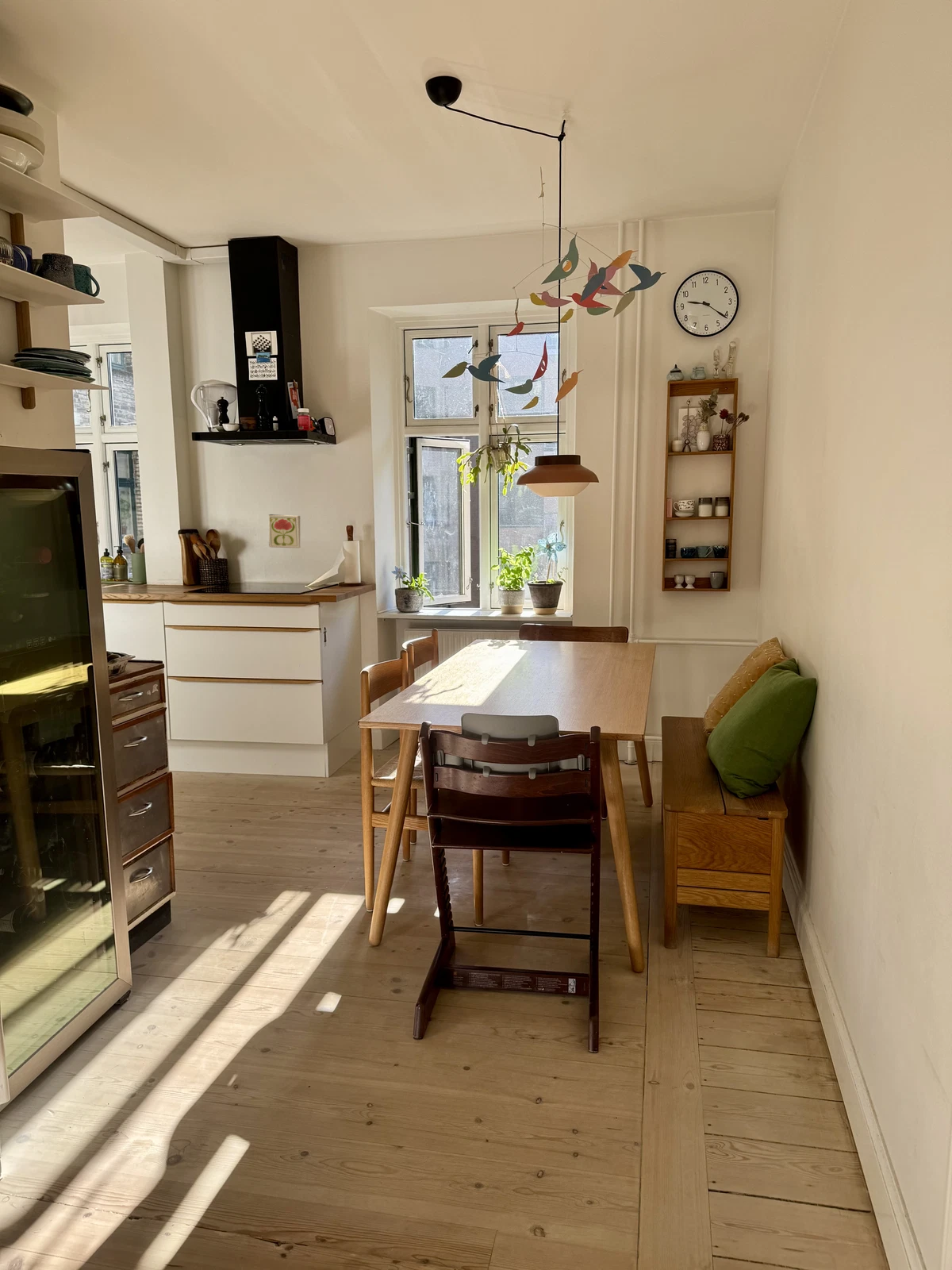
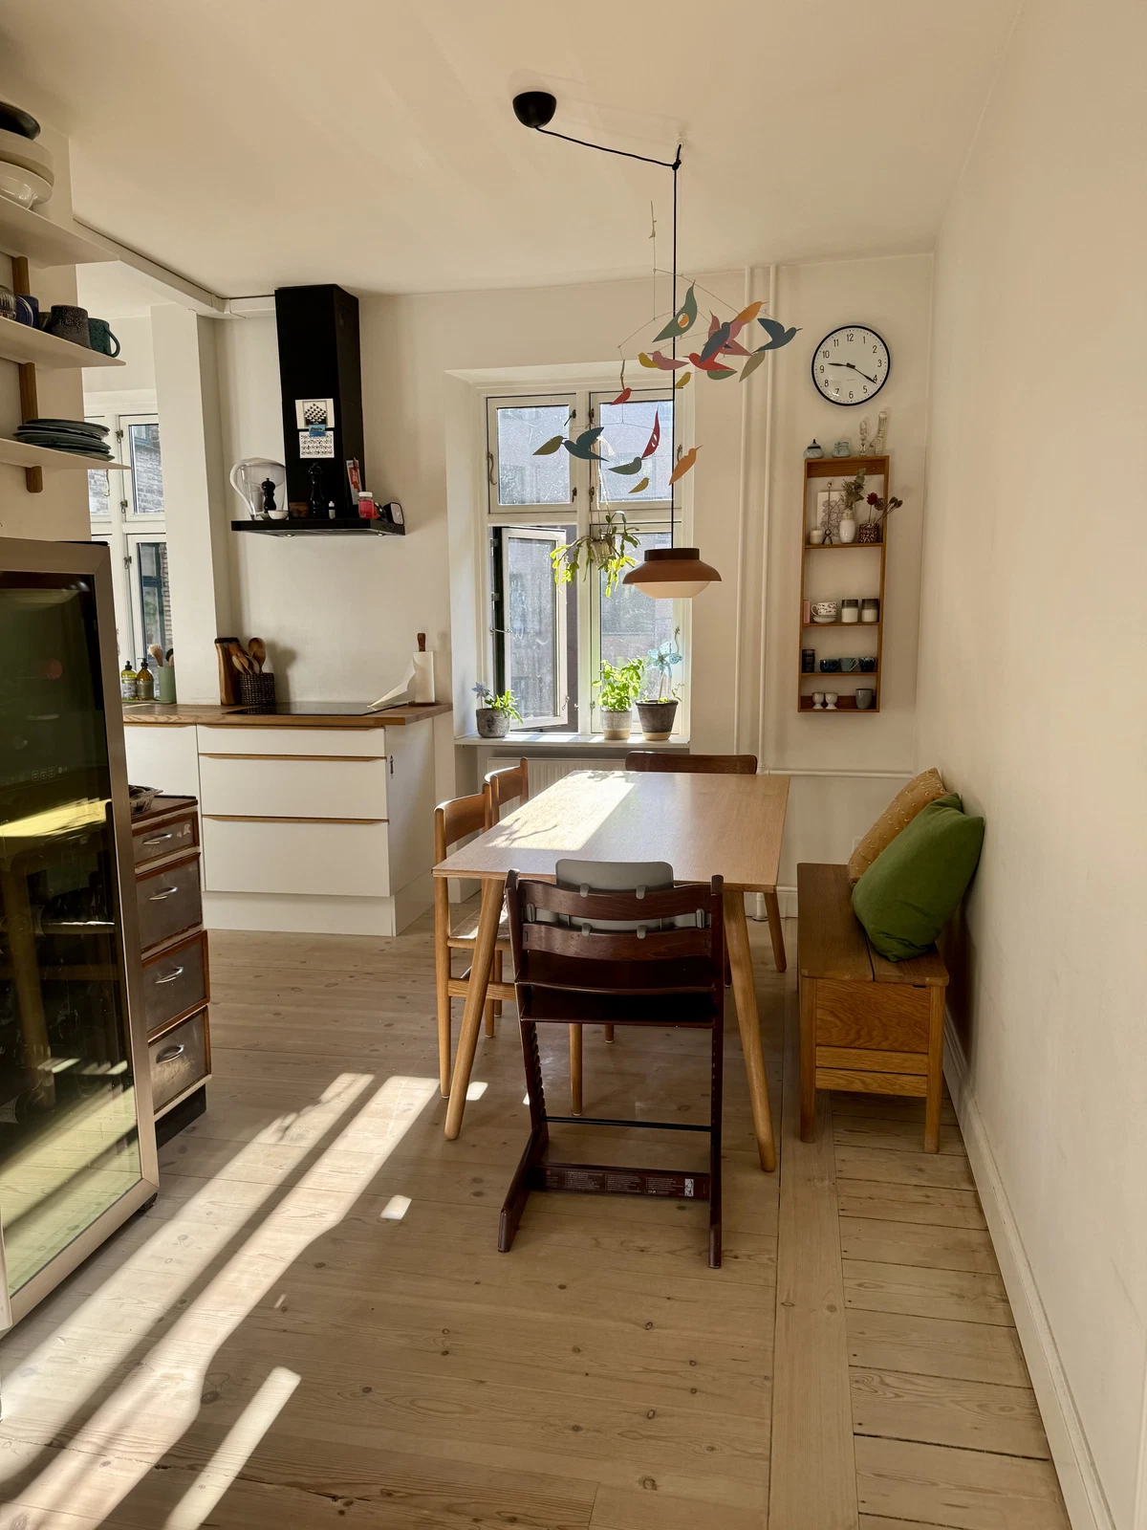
- decorative tile (284, 531)
